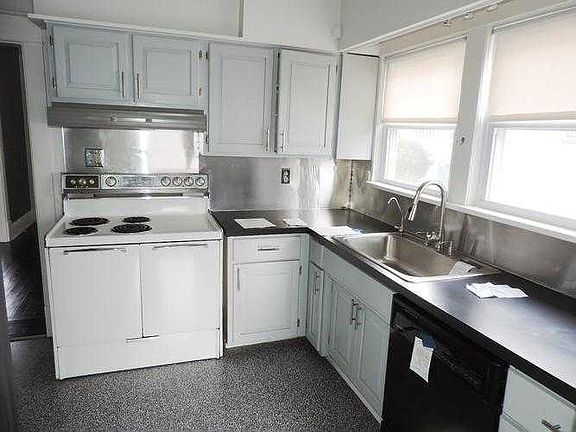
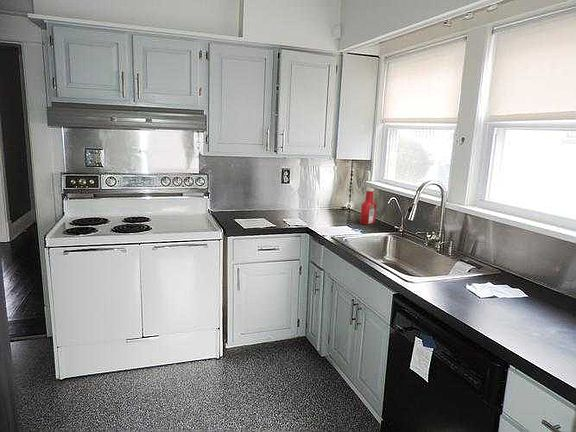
+ soap bottle (368, 205)
